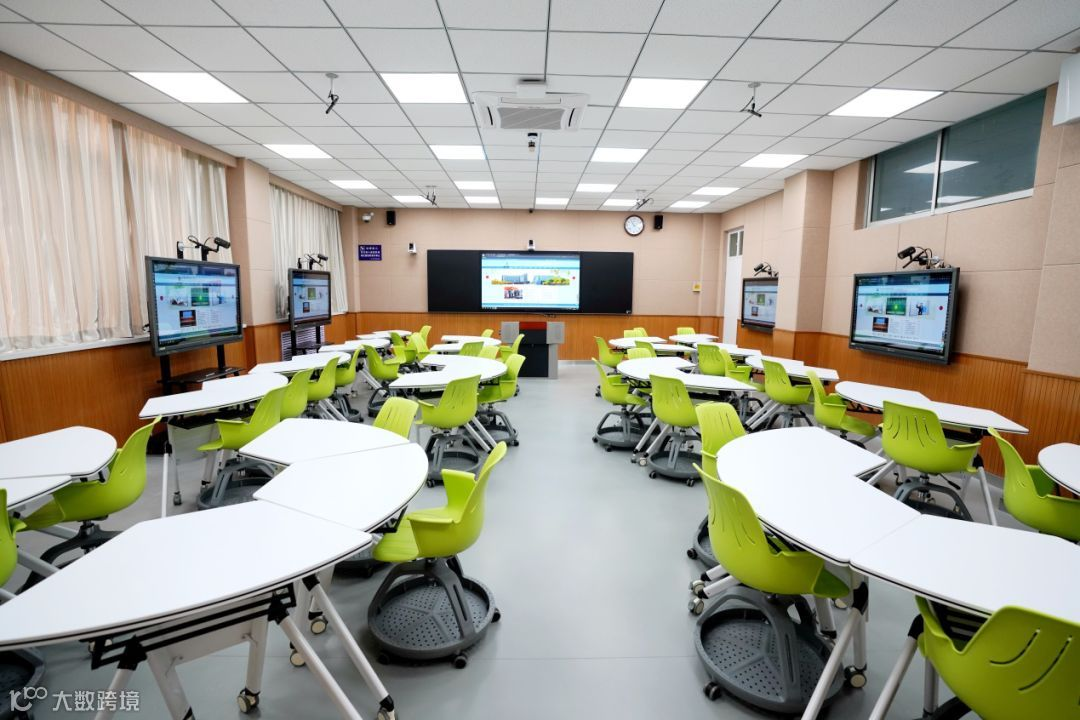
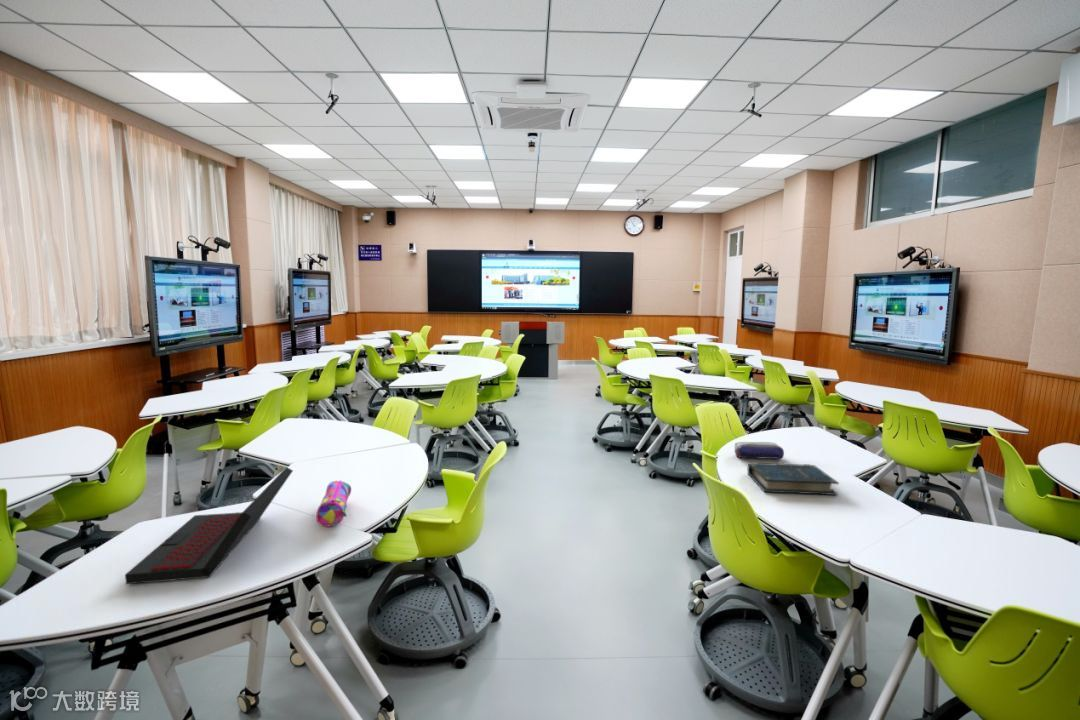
+ pencil case (334, 501)
+ book (790, 477)
+ pencil case (759, 450)
+ laptop (220, 517)
